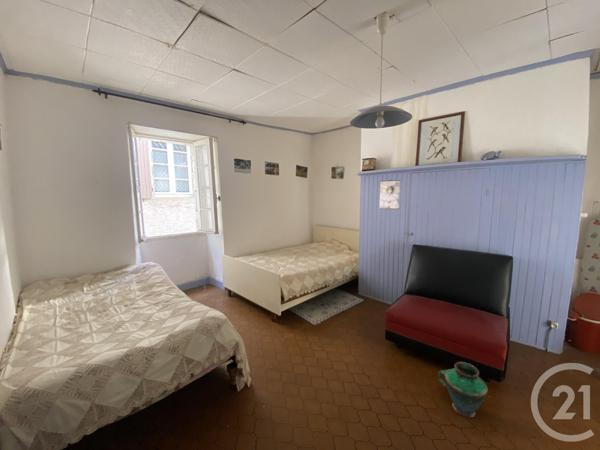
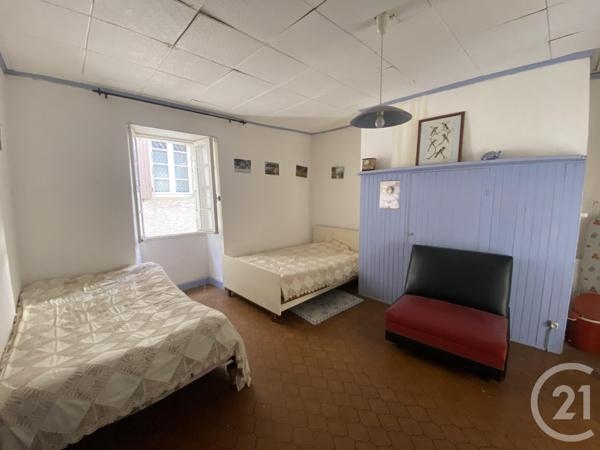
- vase (460, 387)
